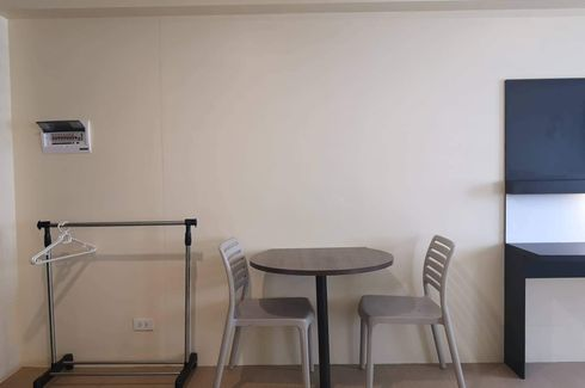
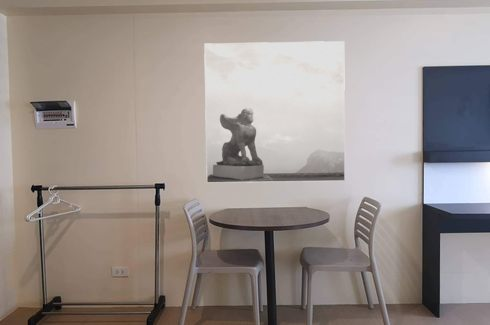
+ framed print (274, 112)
